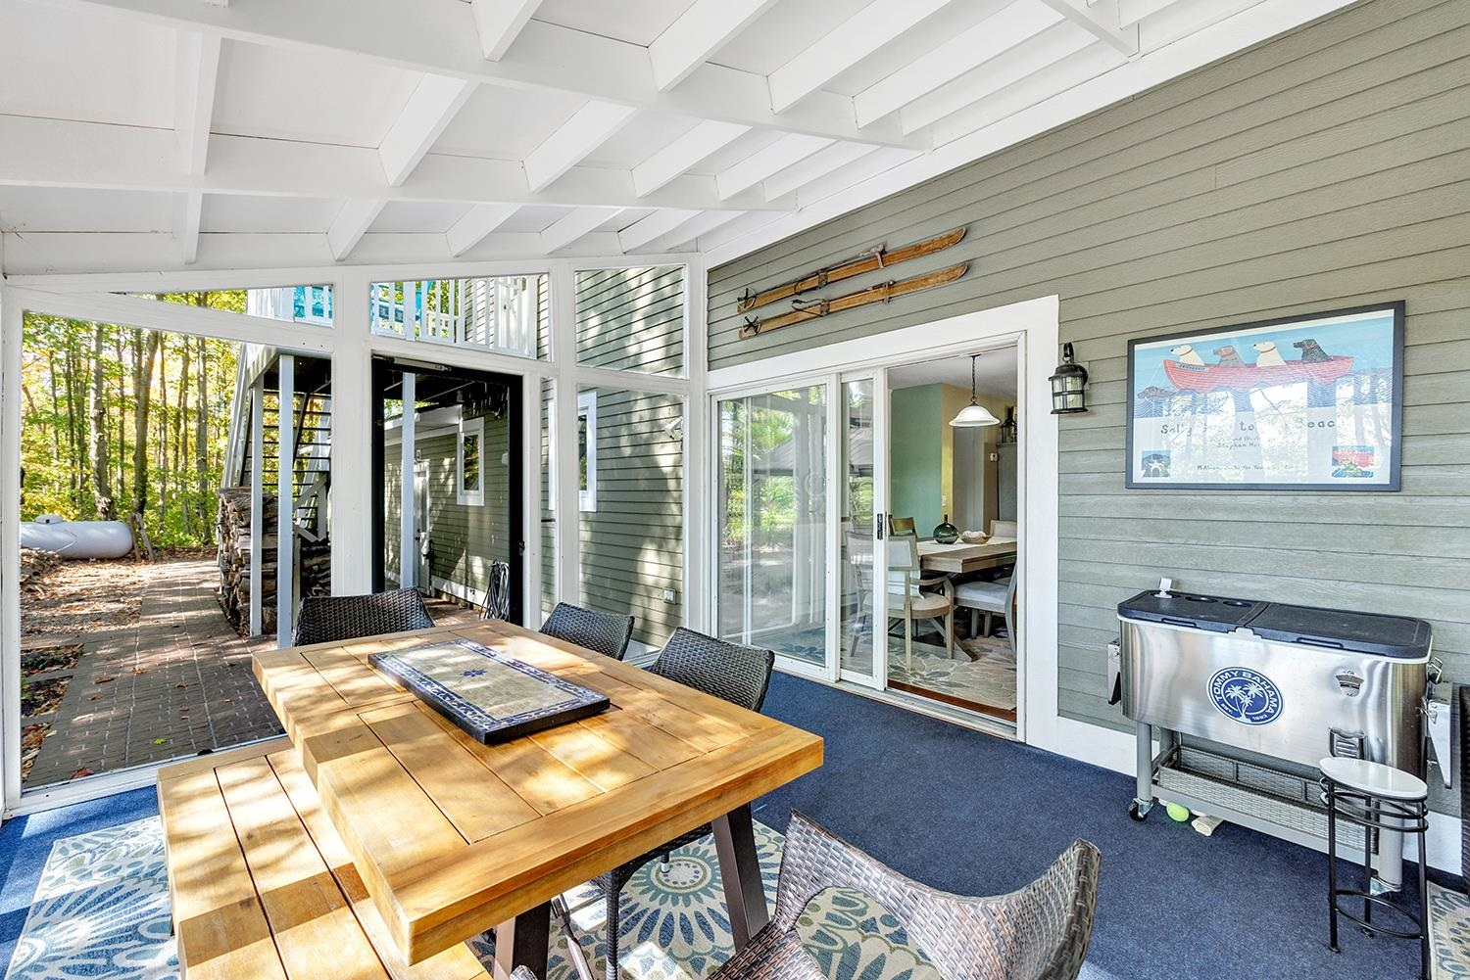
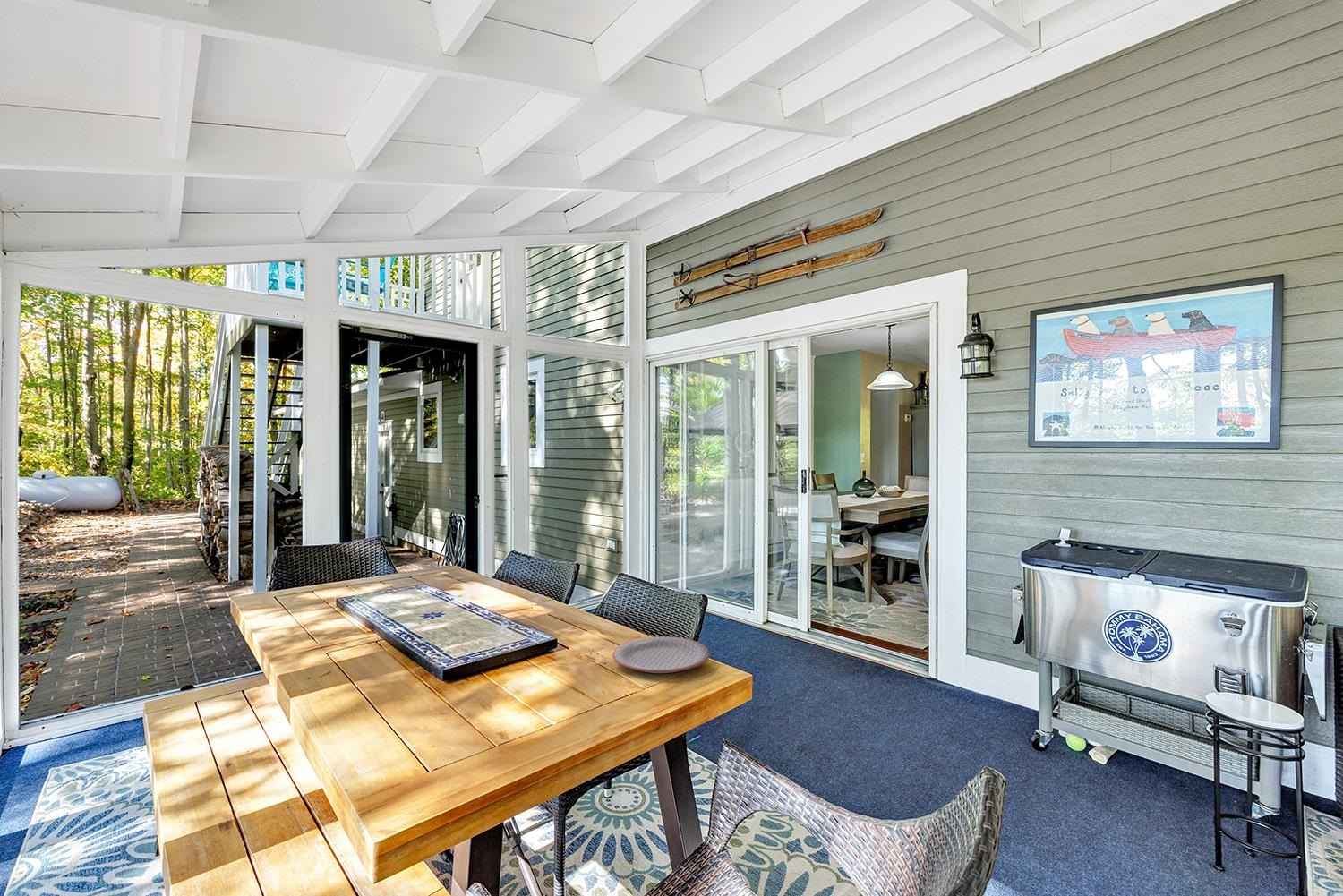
+ plate (661, 656)
